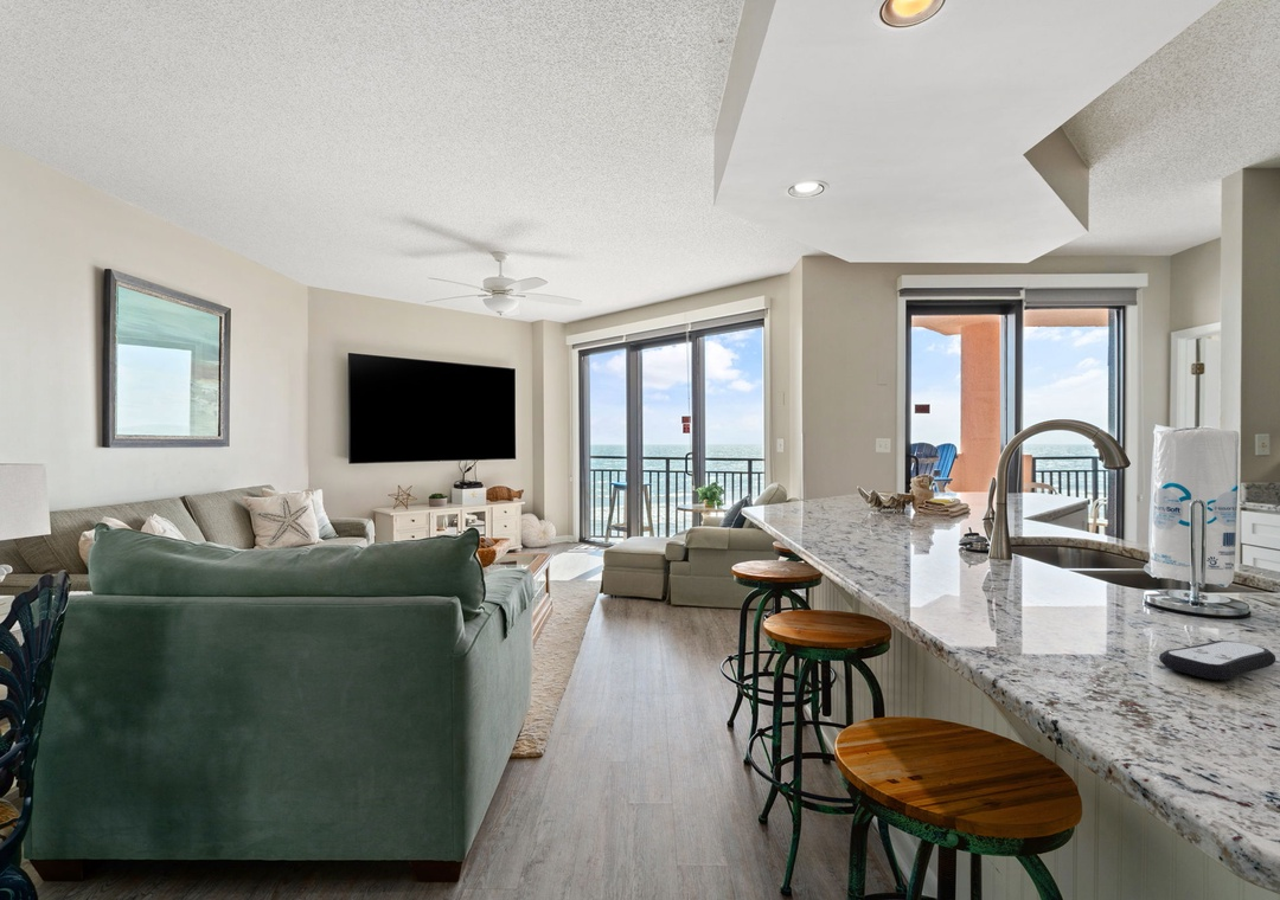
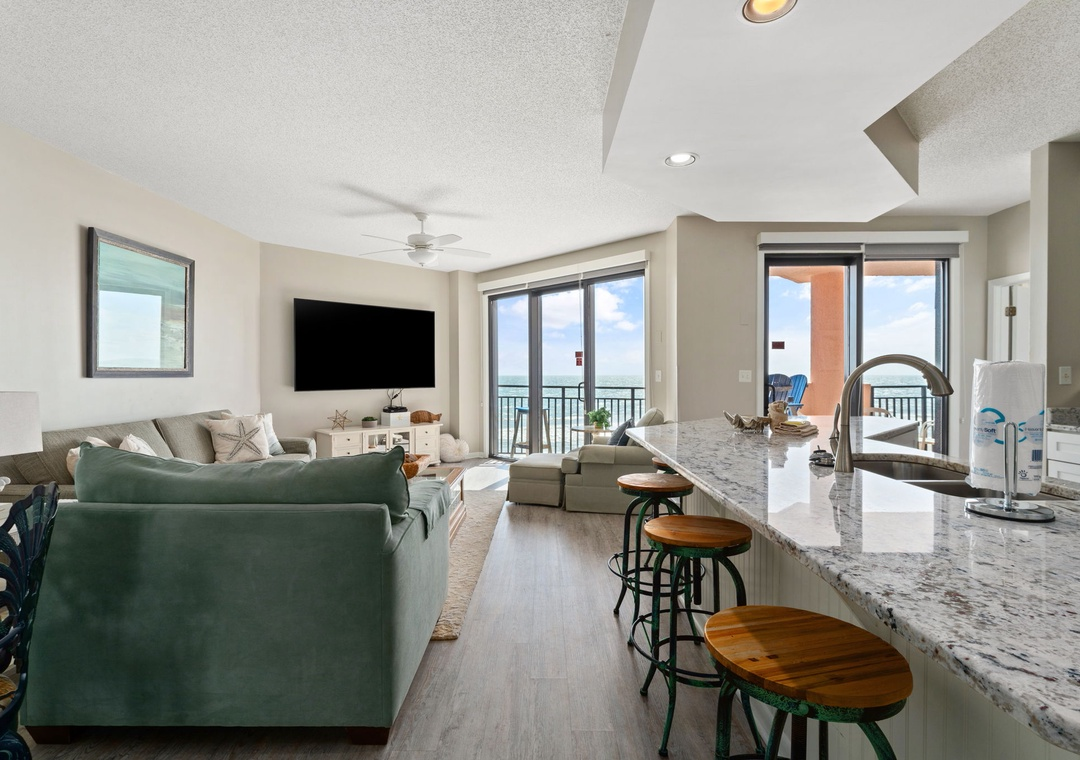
- remote control (1220, 657)
